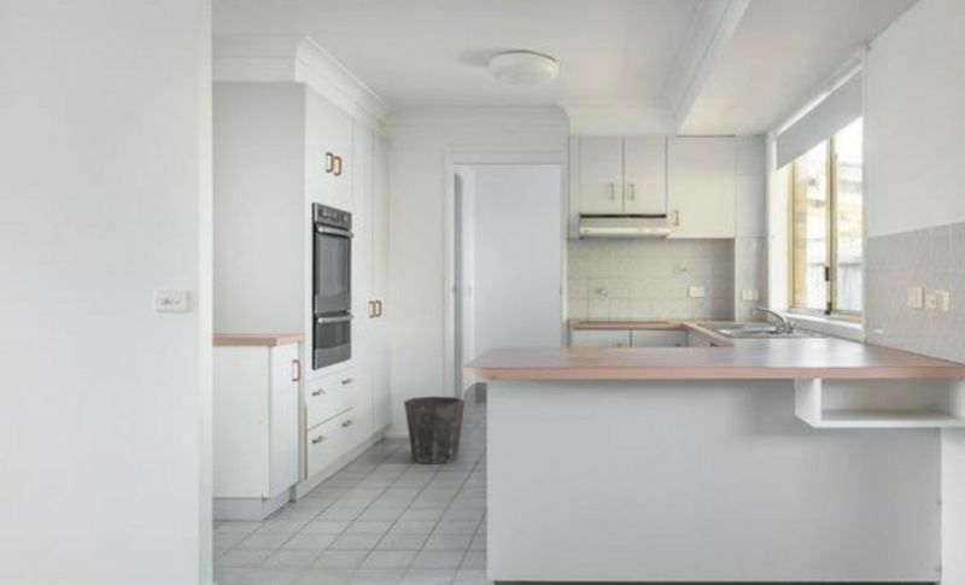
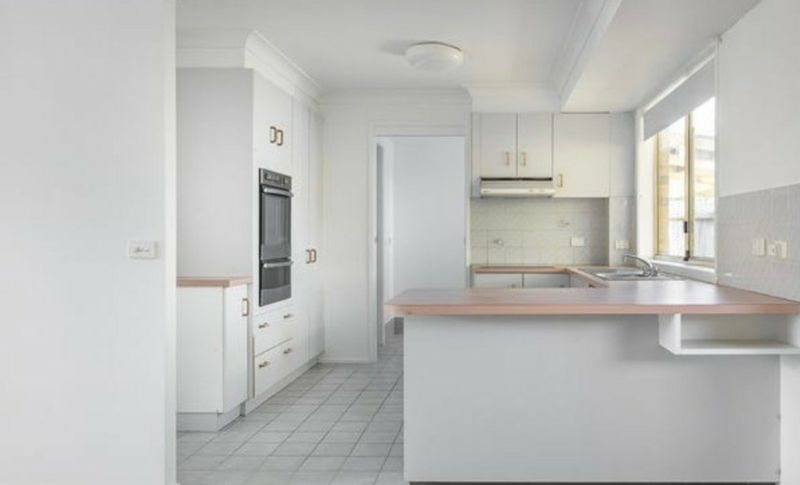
- waste bin (434, 429)
